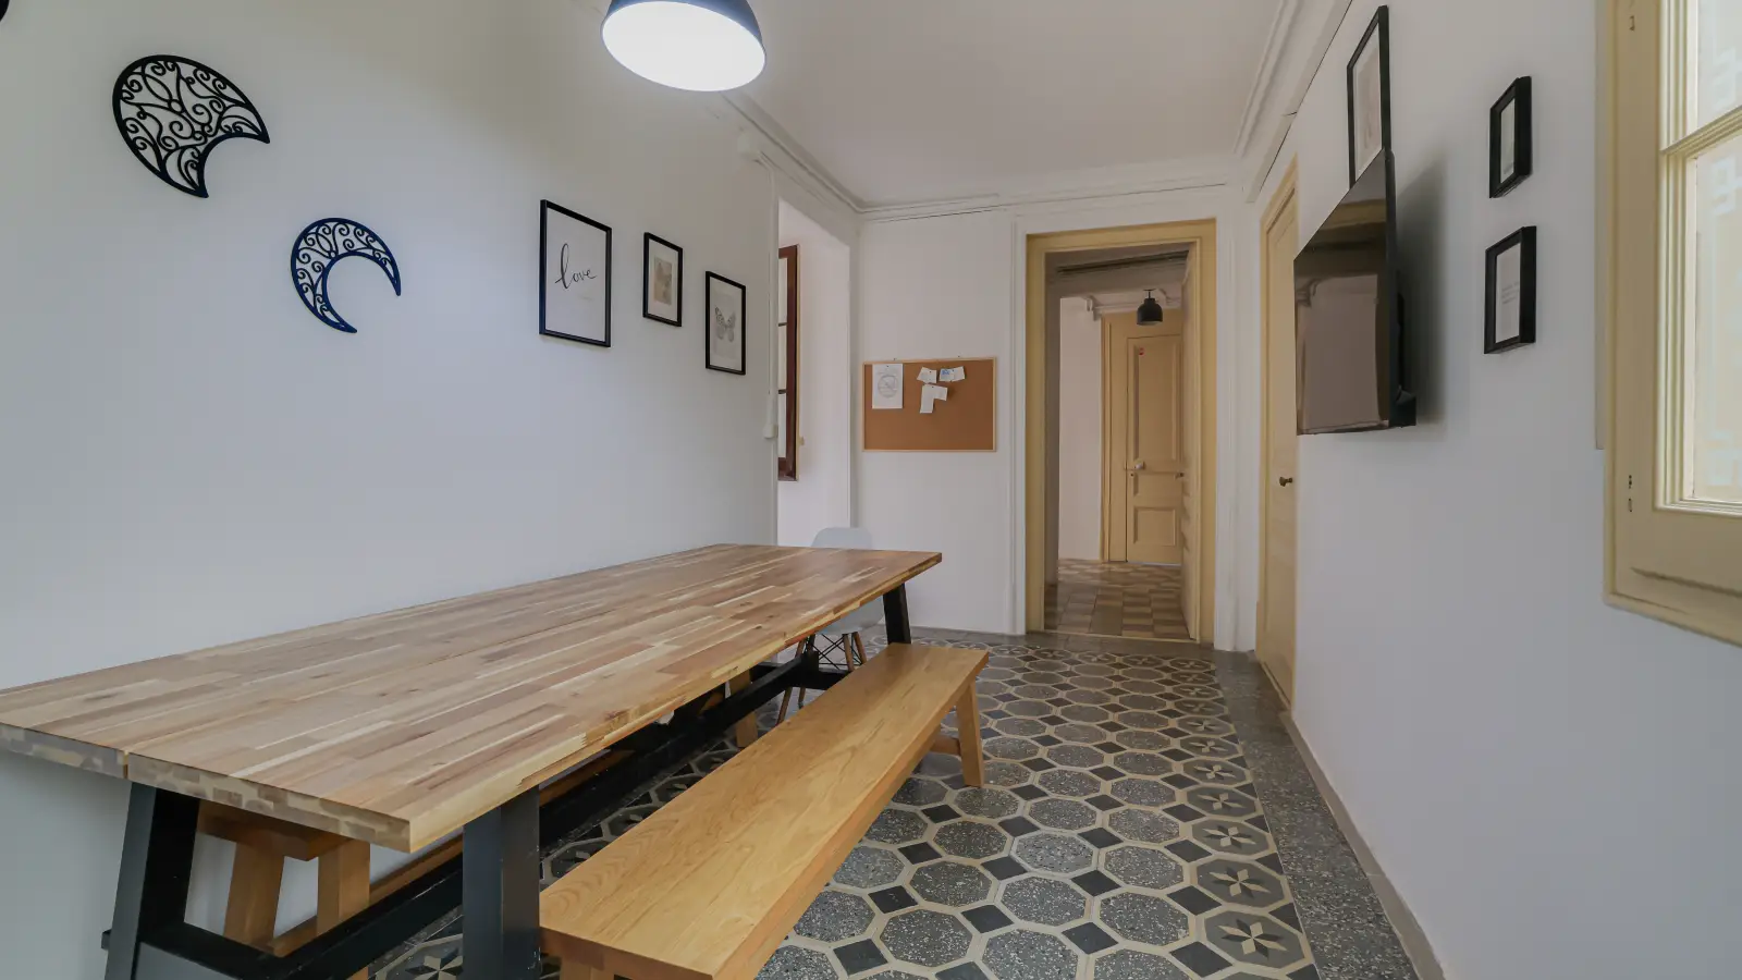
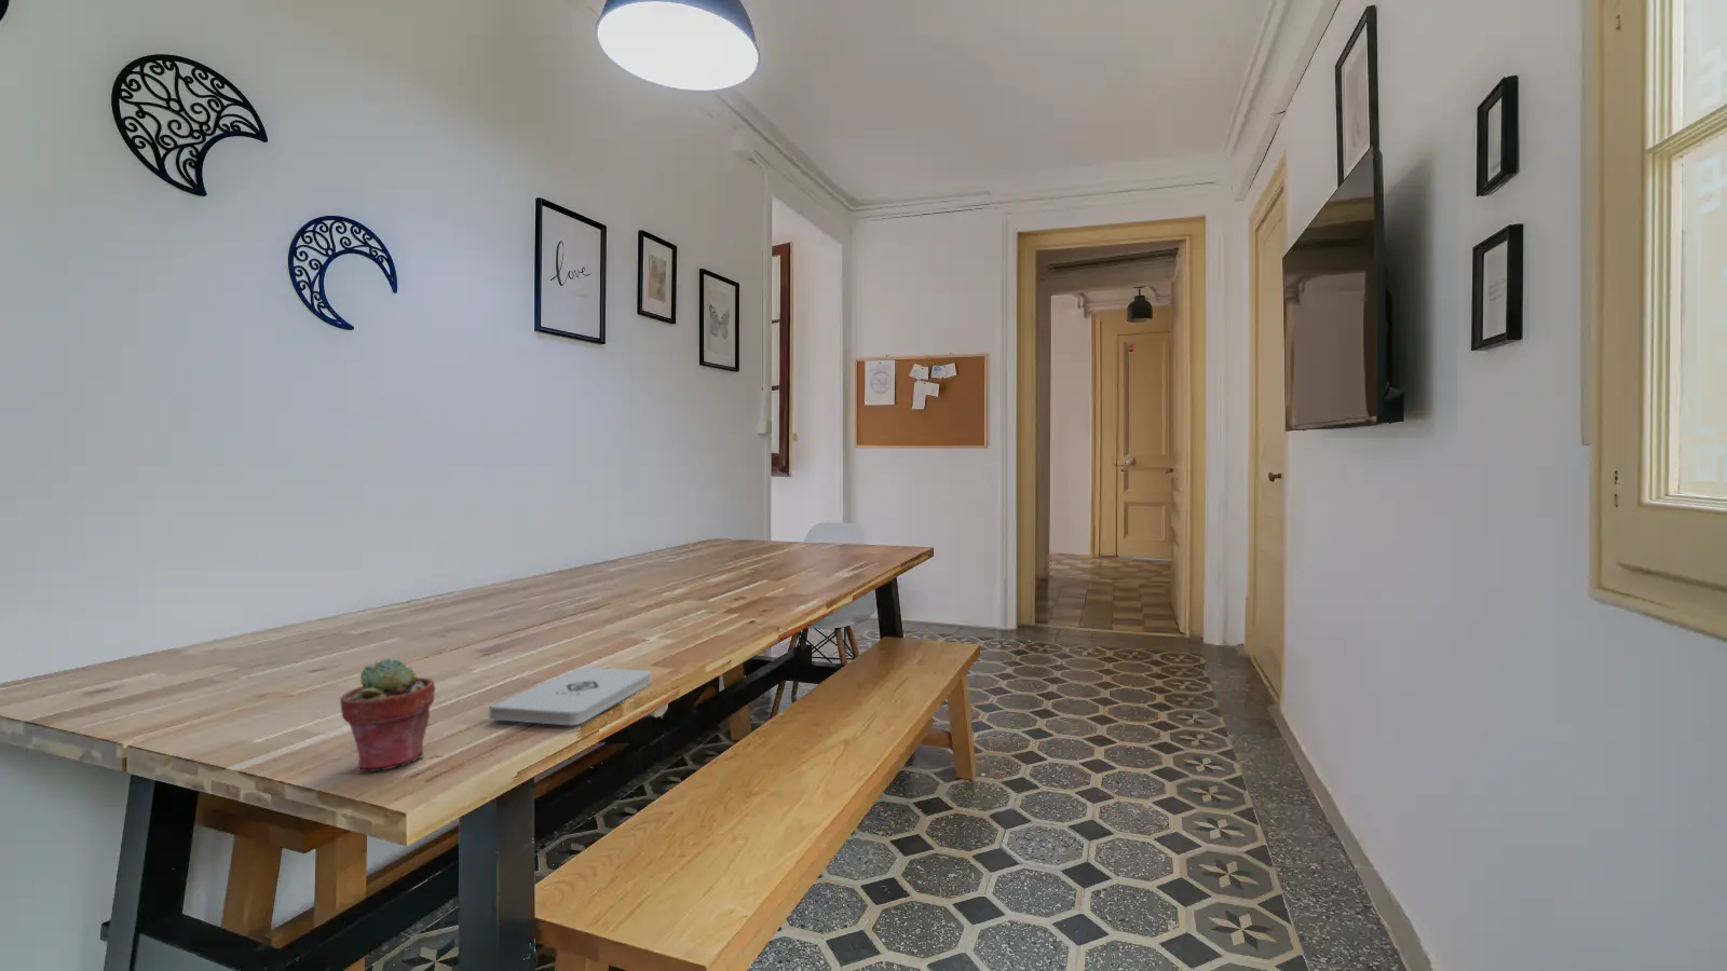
+ notepad (579, 692)
+ potted succulent (389, 709)
